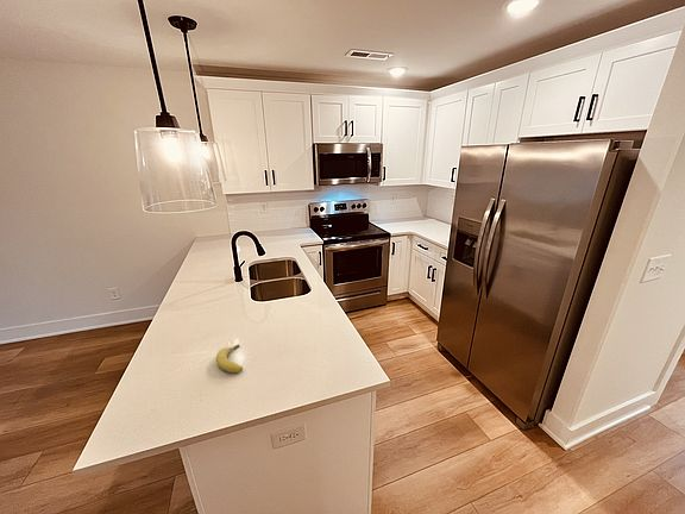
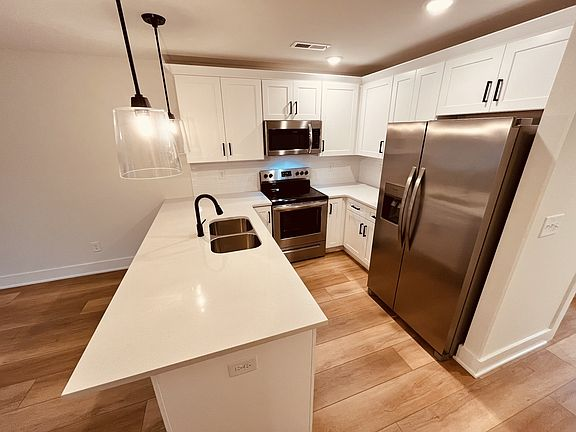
- fruit (226, 357)
